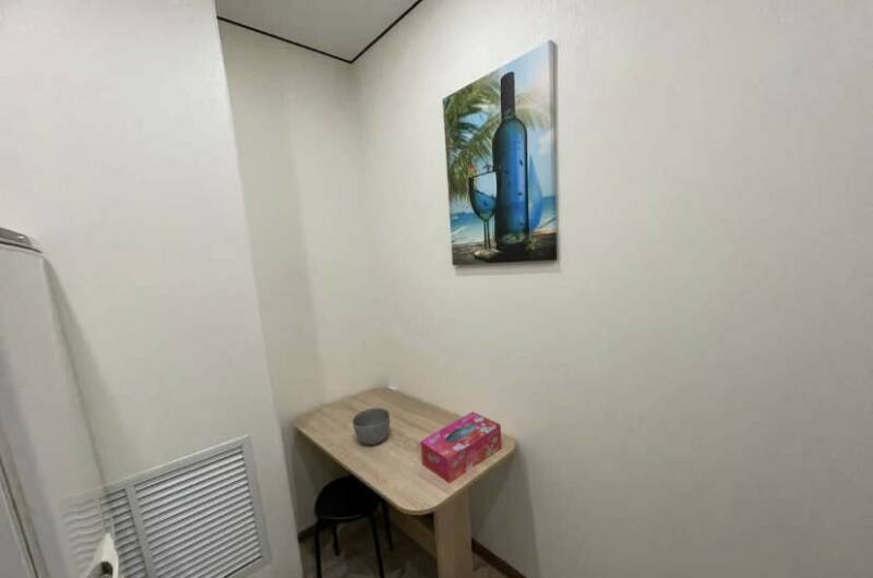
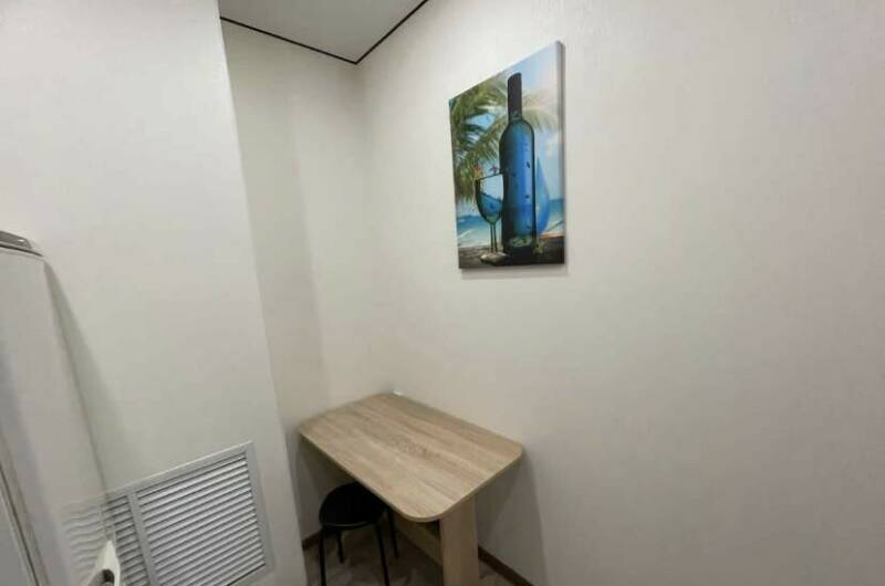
- tissue box (462, 444)
- bowl (372, 429)
